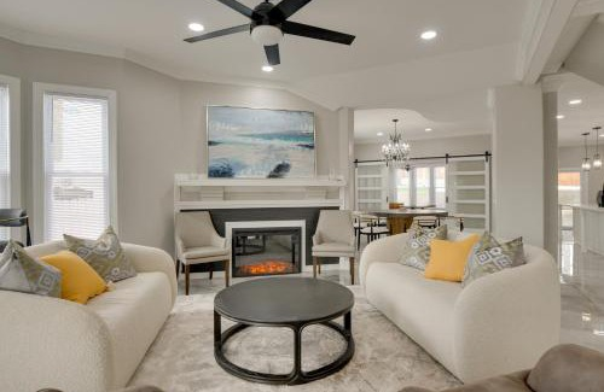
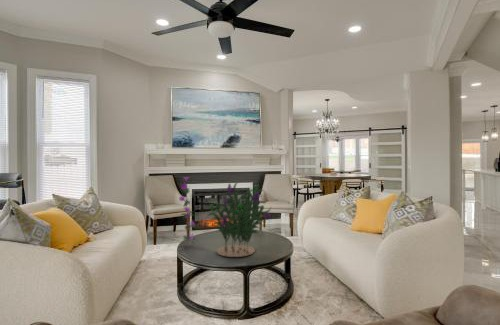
+ flowering plant (222, 213)
